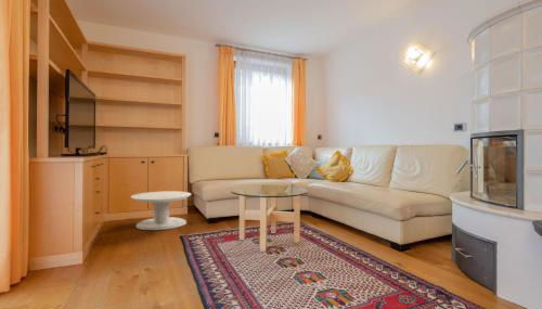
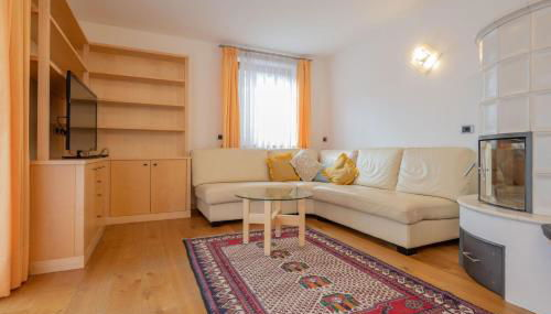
- side table (162, 209)
